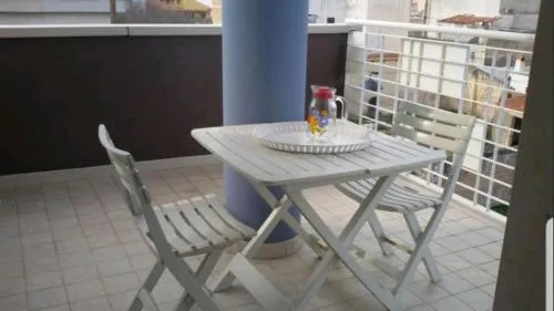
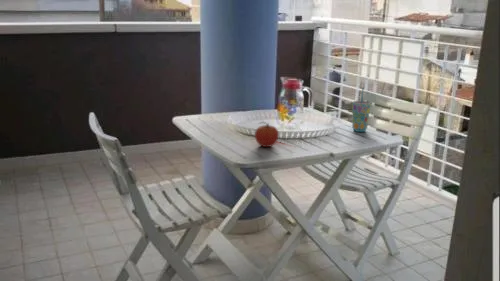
+ fruit (266, 133)
+ cup (361, 109)
